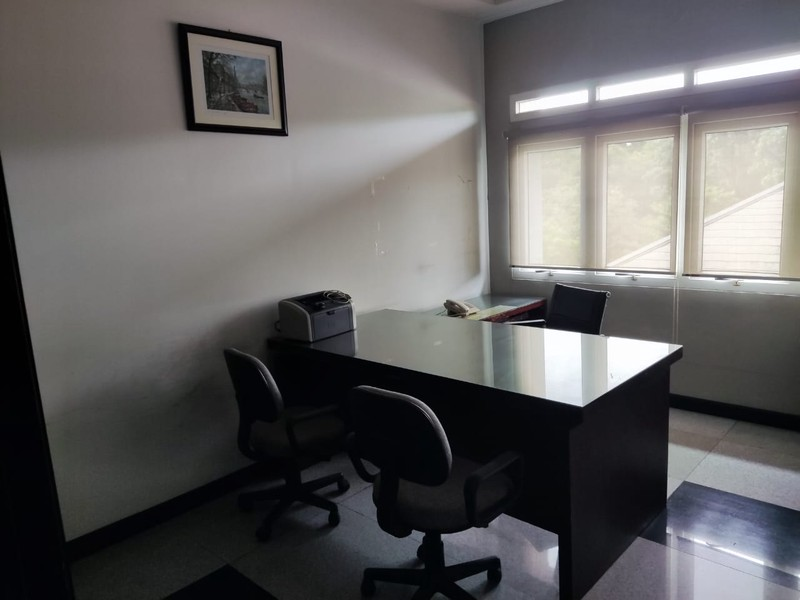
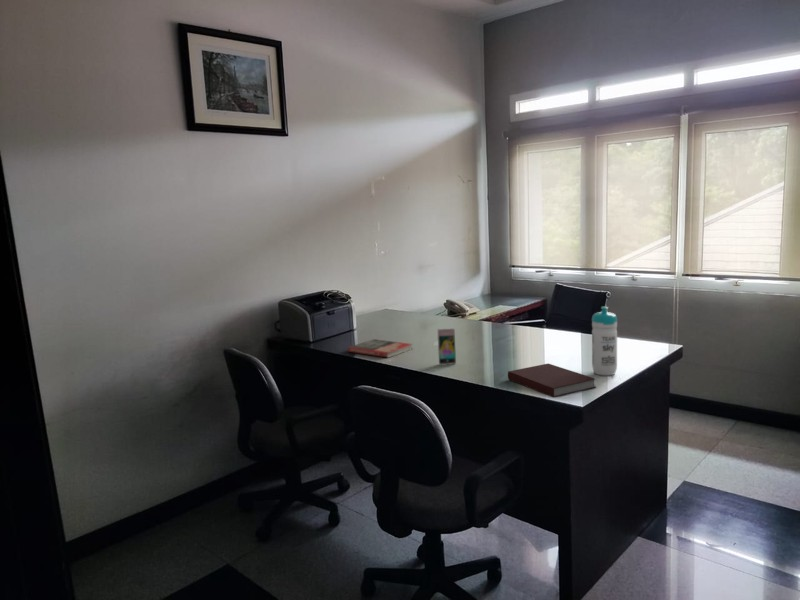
+ notebook (550, 379)
+ water bottle (604, 340)
+ smartphone (446, 346)
+ book (380, 347)
